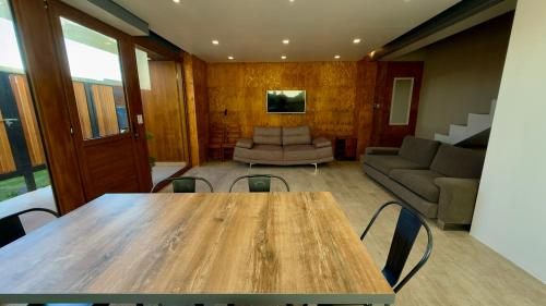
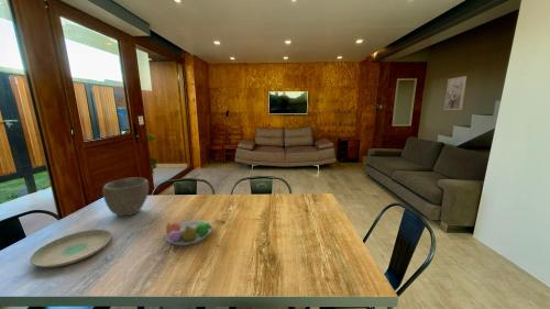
+ plate (75, 247)
+ wall art (454, 93)
+ bowl (128, 197)
+ fruit bowl (189, 227)
